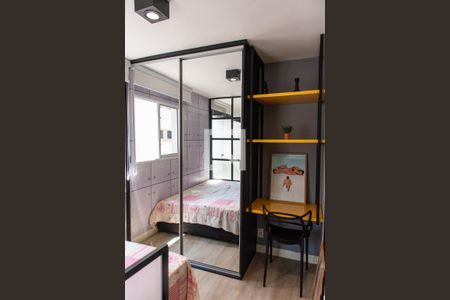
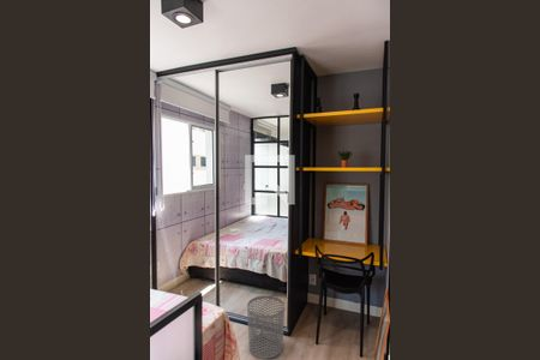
+ waste bin (265, 325)
